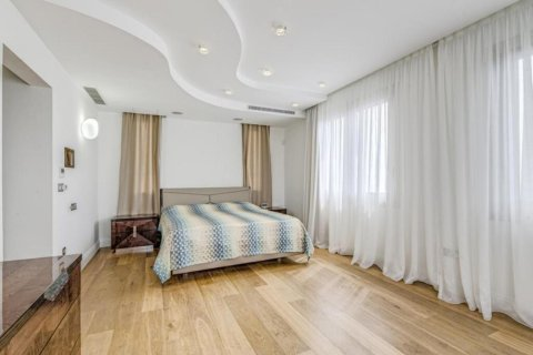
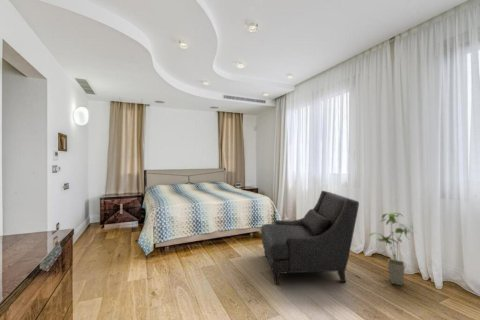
+ house plant (390, 246)
+ armchair (304, 231)
